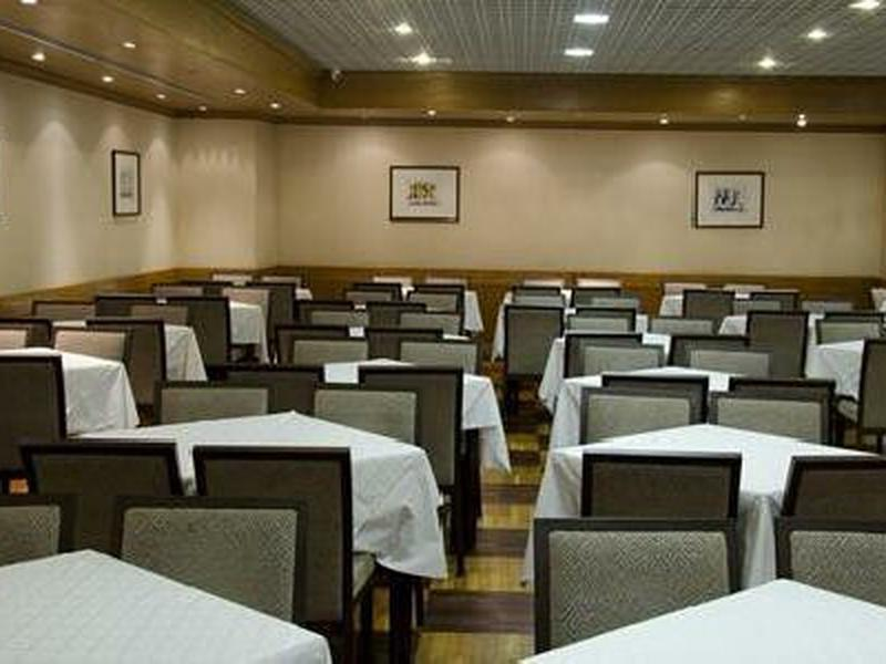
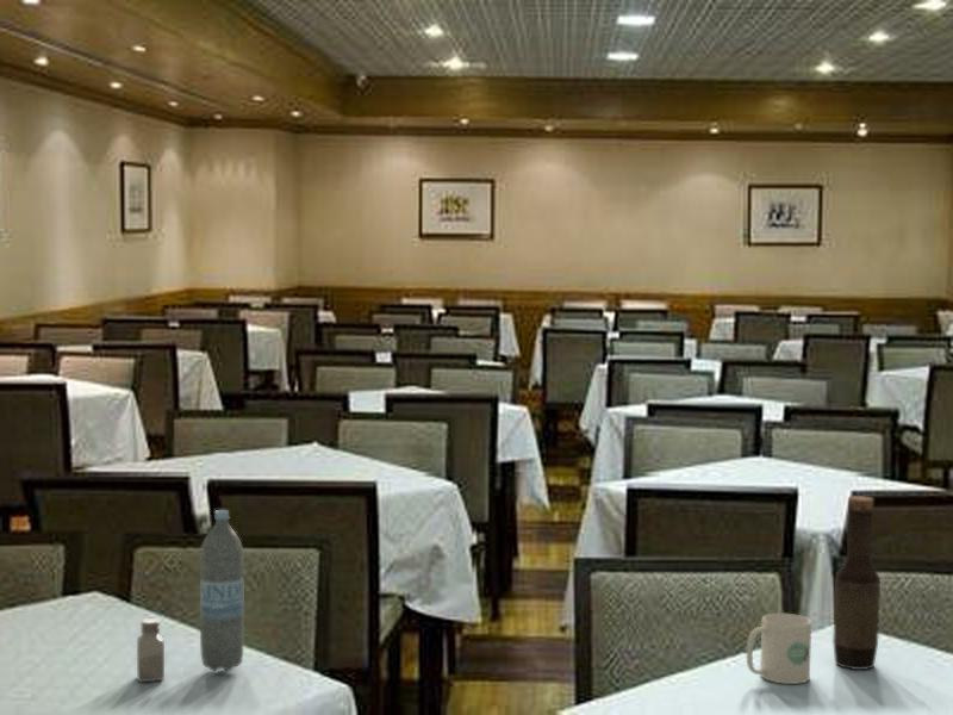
+ water bottle (222, 590)
+ bottle (858, 580)
+ saltshaker (150, 648)
+ mug (777, 648)
